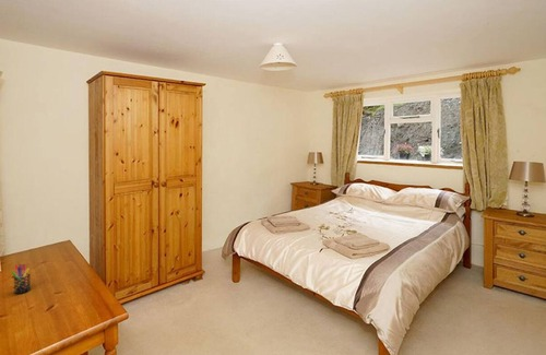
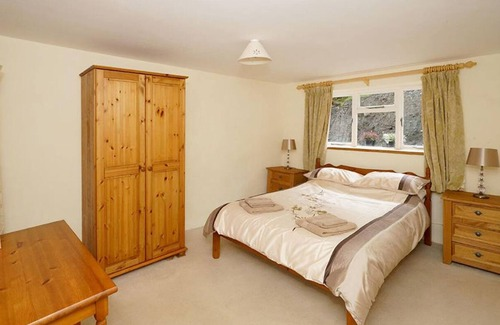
- pen holder (20, 277)
